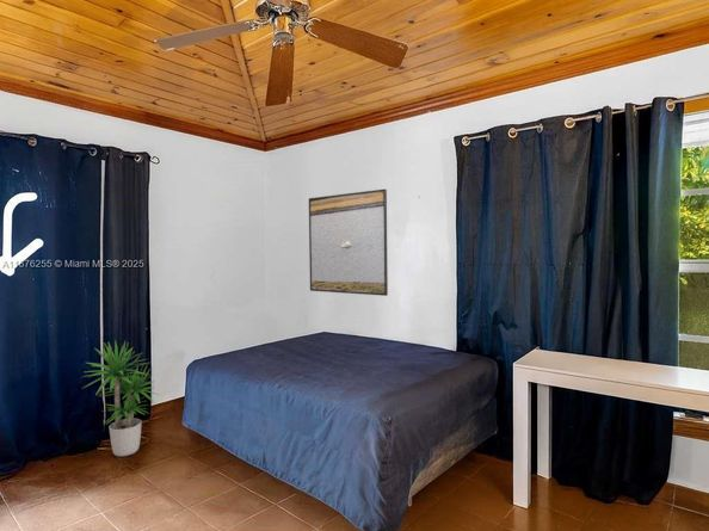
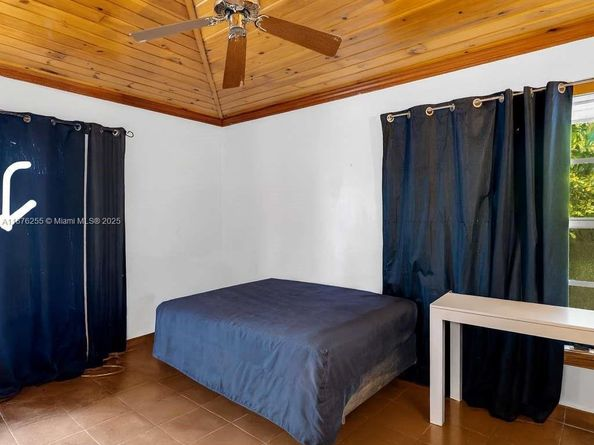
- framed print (345, 243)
- potted plant (123, 397)
